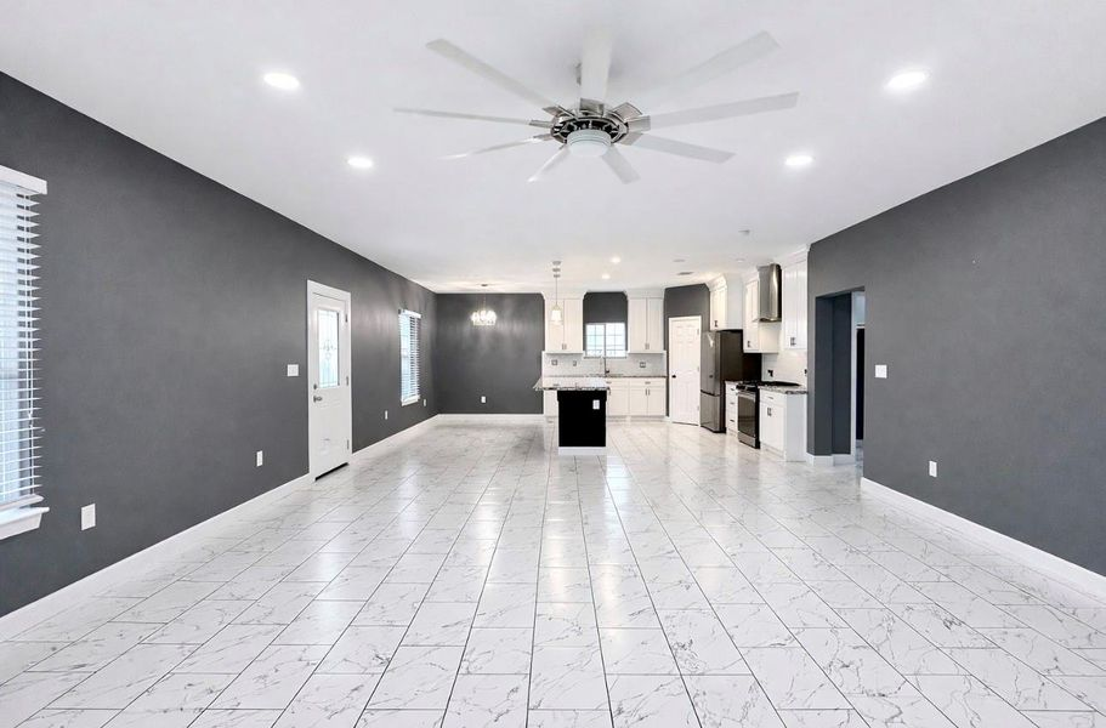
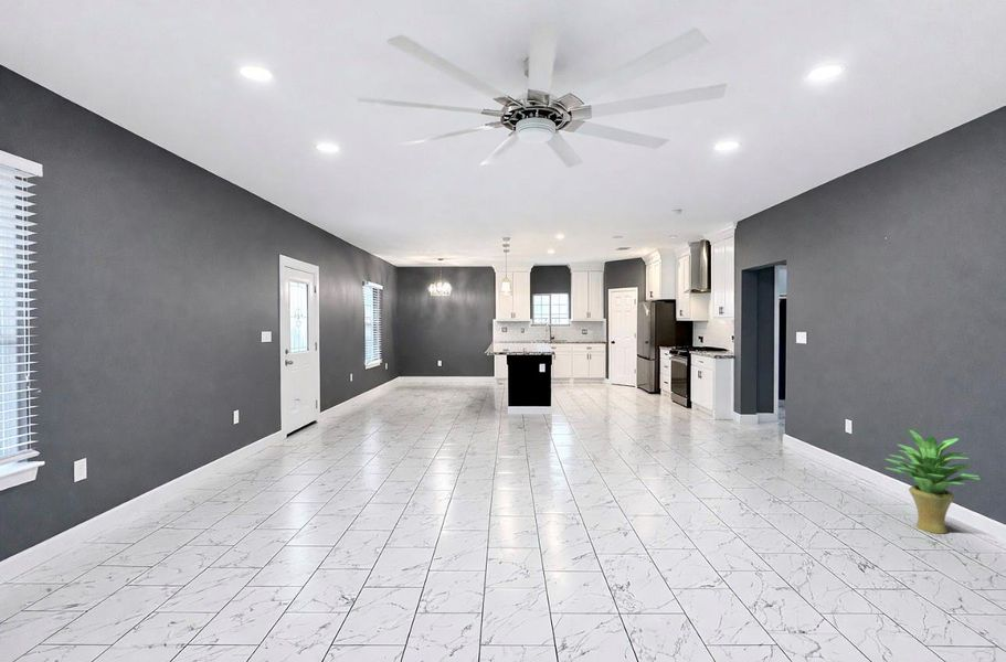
+ potted plant (932, 481)
